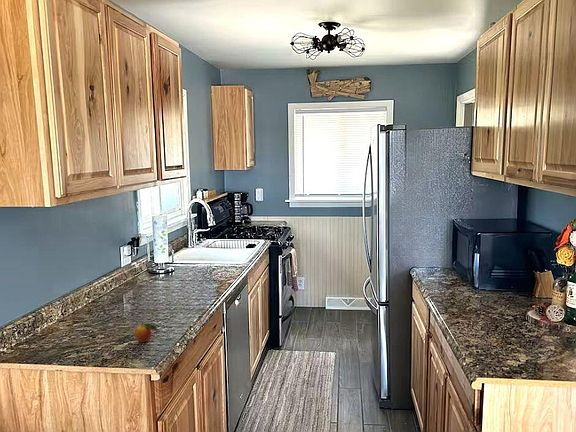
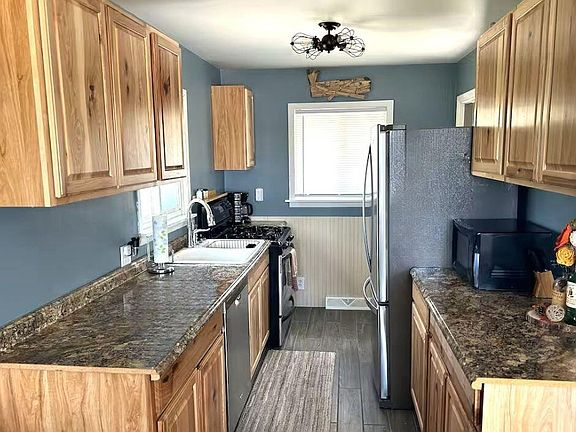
- fruit (147, 330)
